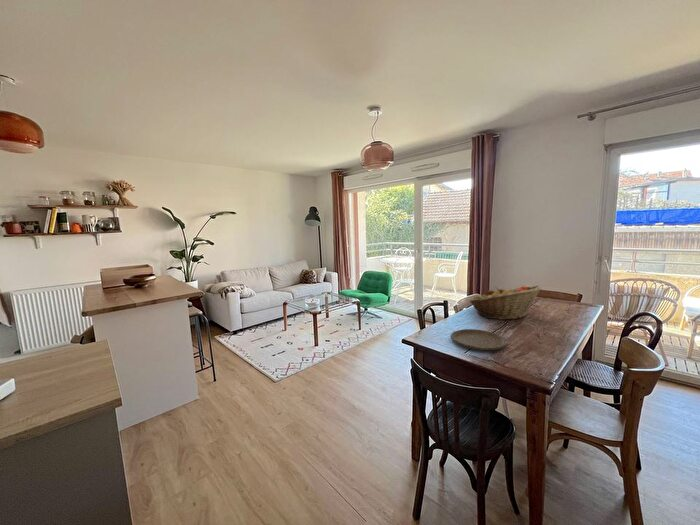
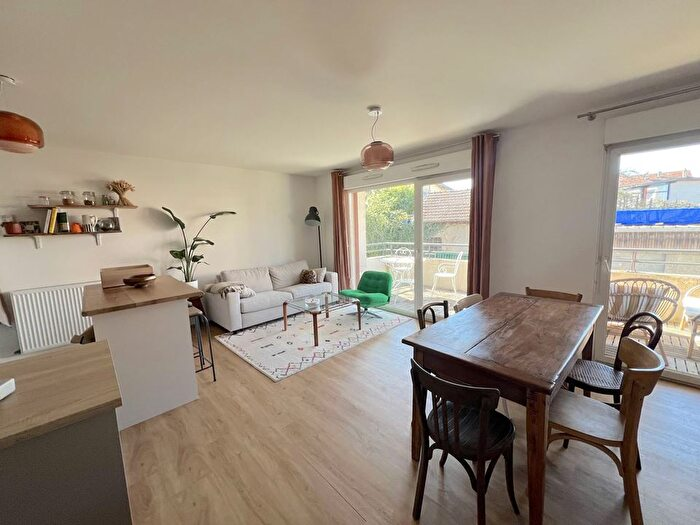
- fruit basket (504, 299)
- plate (477, 339)
